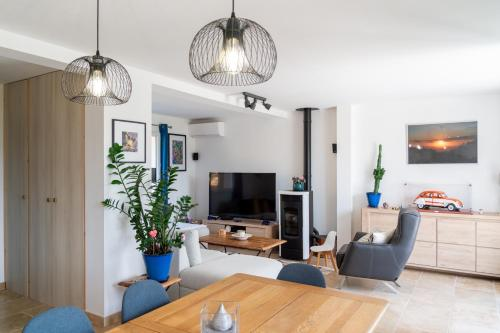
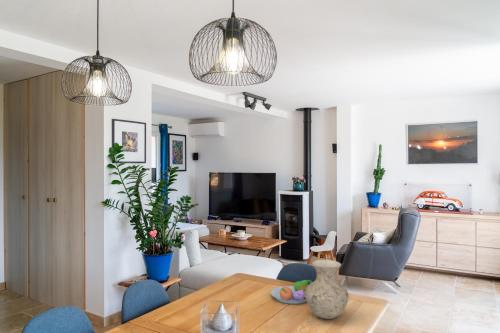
+ vase (326, 290)
+ fruit bowl (293, 288)
